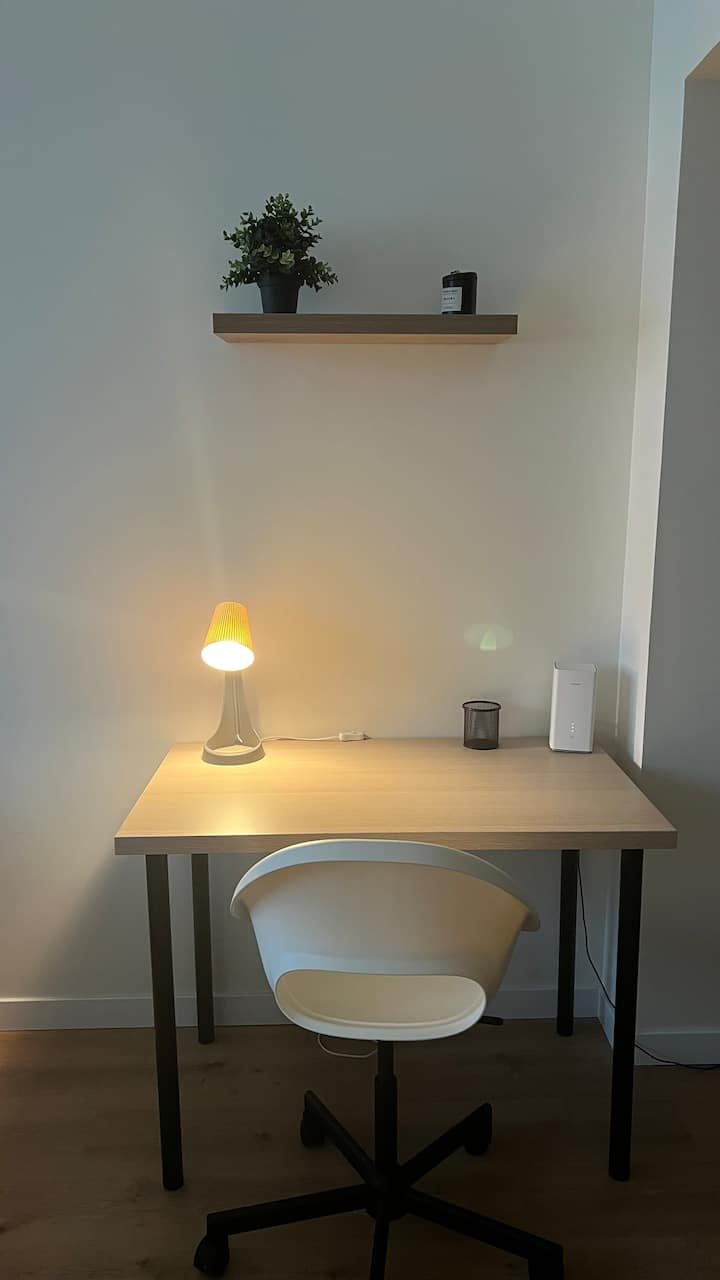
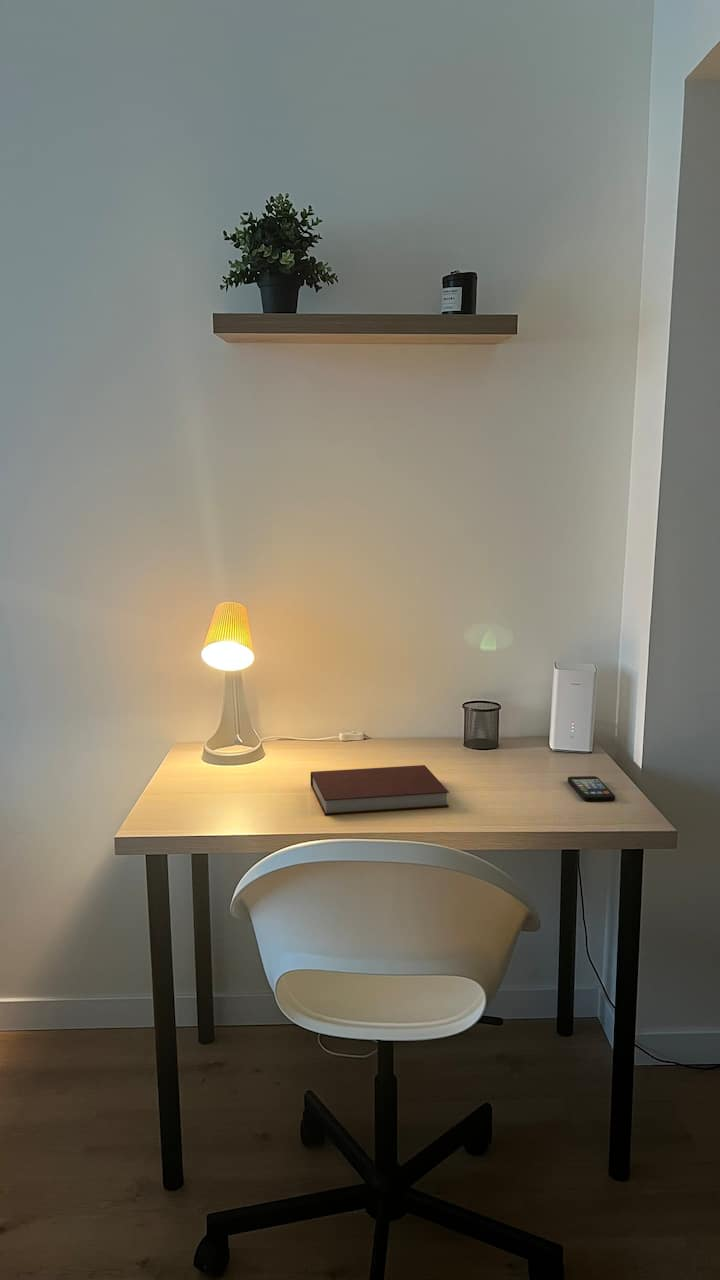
+ notebook (377, 788)
+ smartphone (590, 788)
